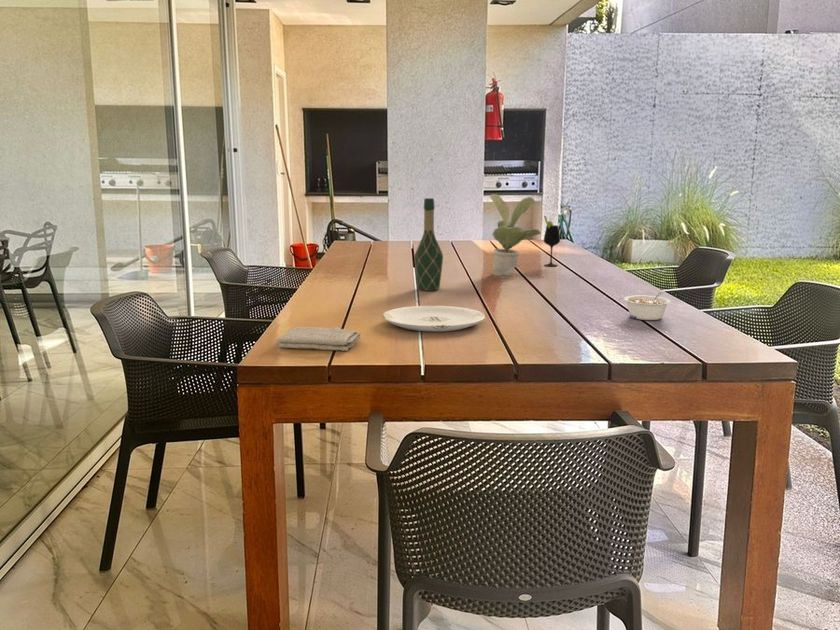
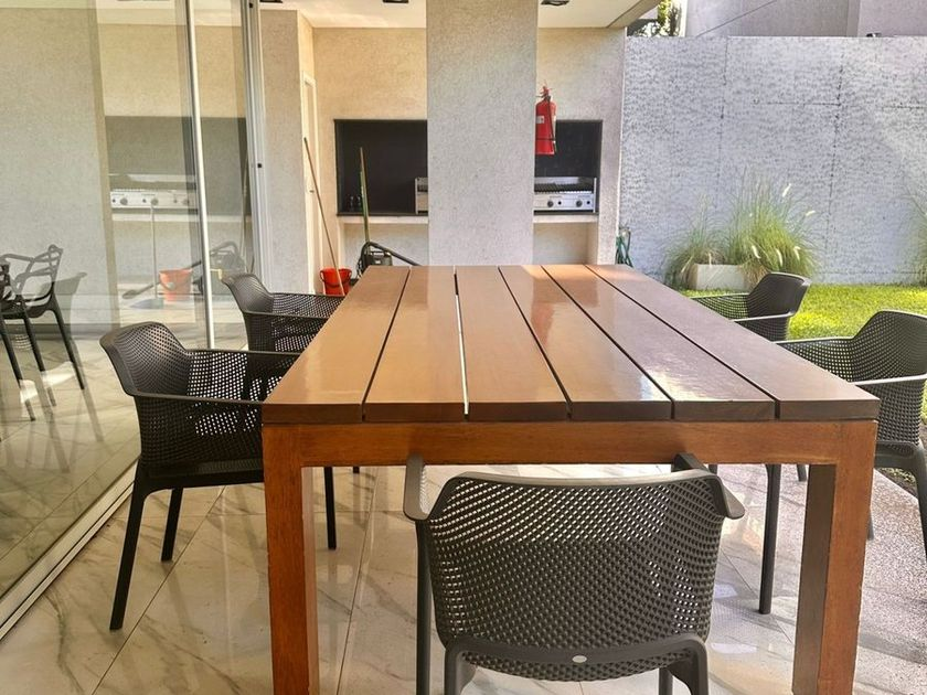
- washcloth (319, 337)
- wine glass (551, 240)
- potted plant (514, 234)
- plate (433, 319)
- legume (646, 306)
- wine bottle (428, 244)
